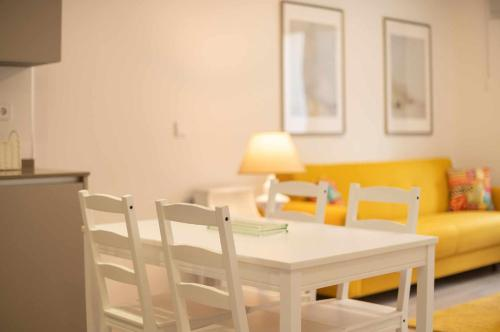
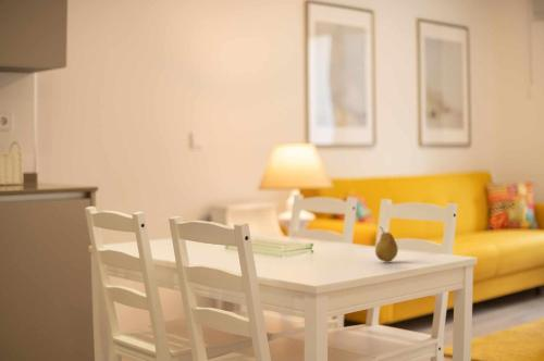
+ fruit (386, 244)
